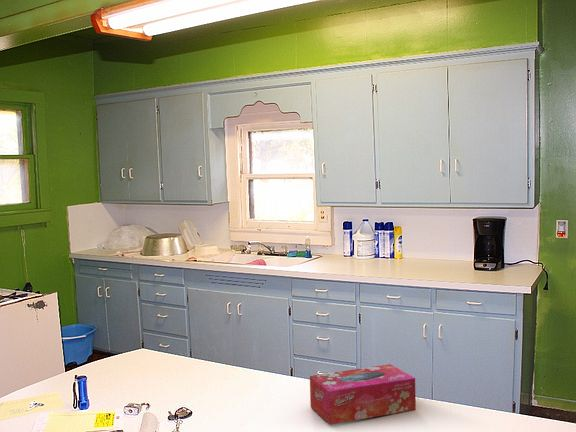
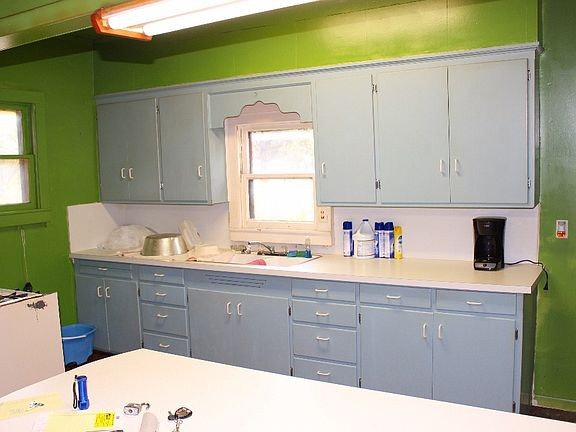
- tissue box (362, 392)
